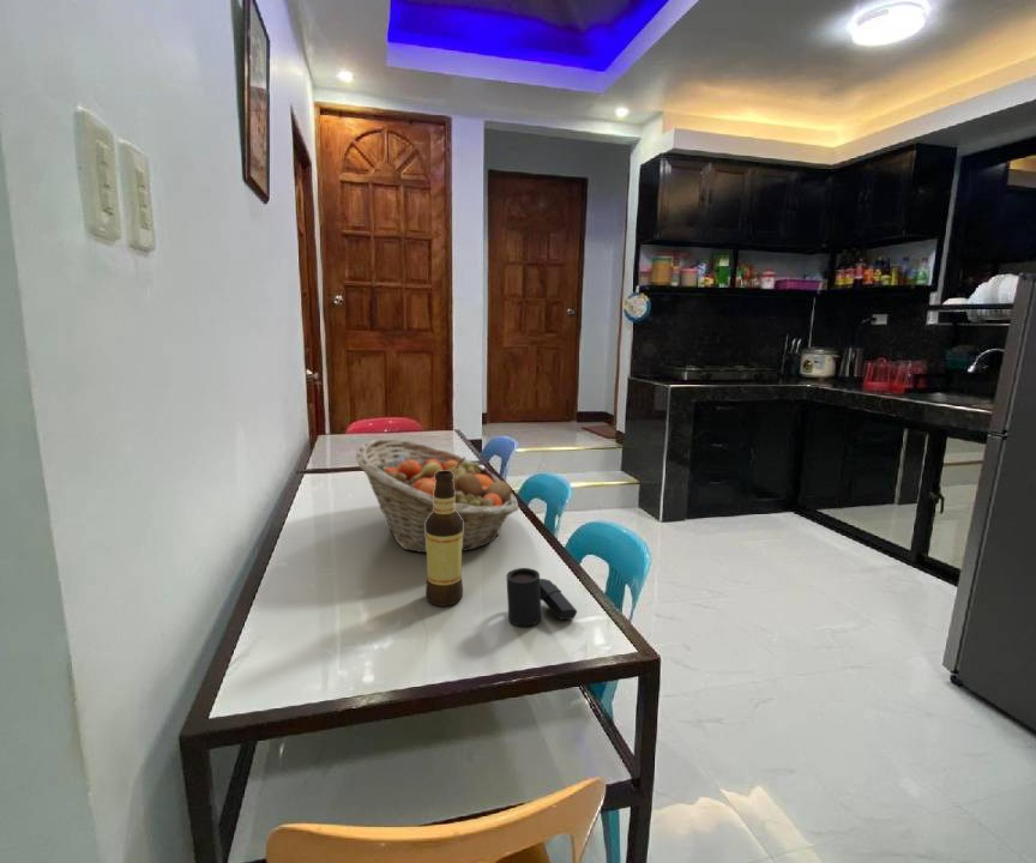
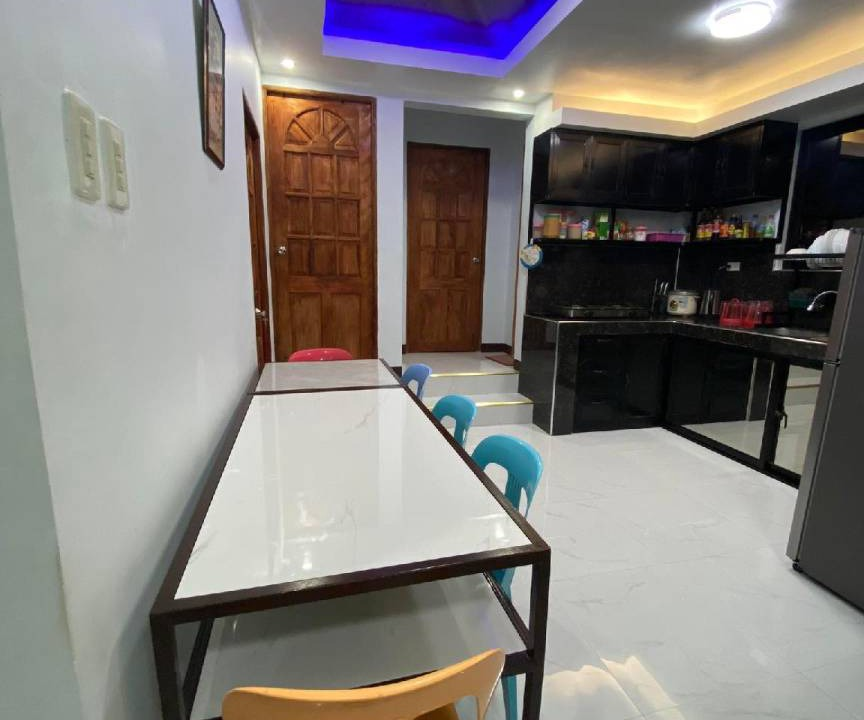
- bottle (444, 536)
- fruit basket (434, 488)
- coffee mug (537, 590)
